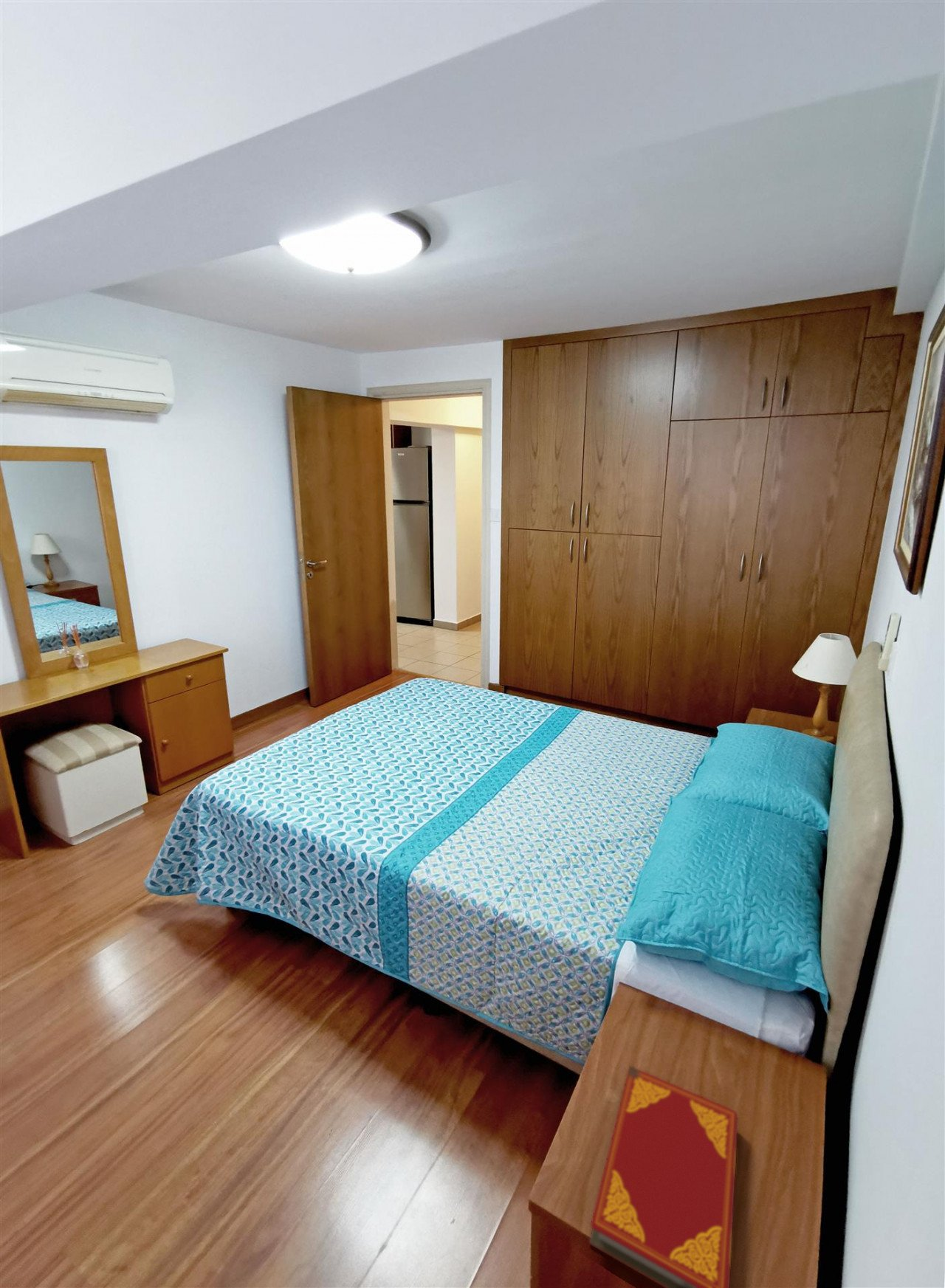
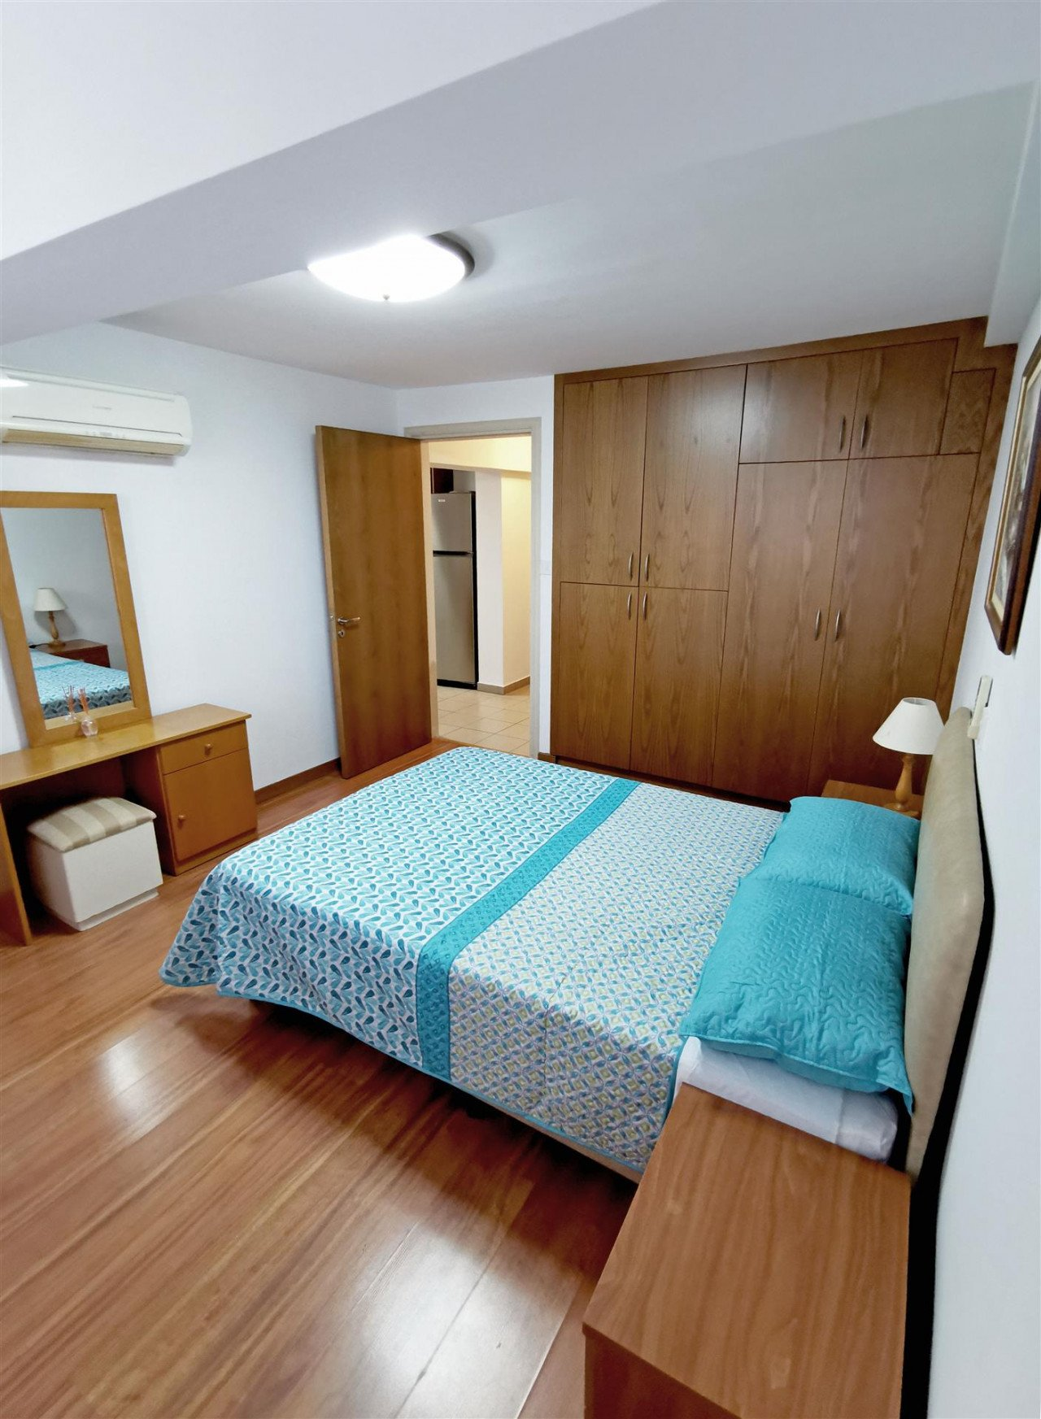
- hardback book (670, 1173)
